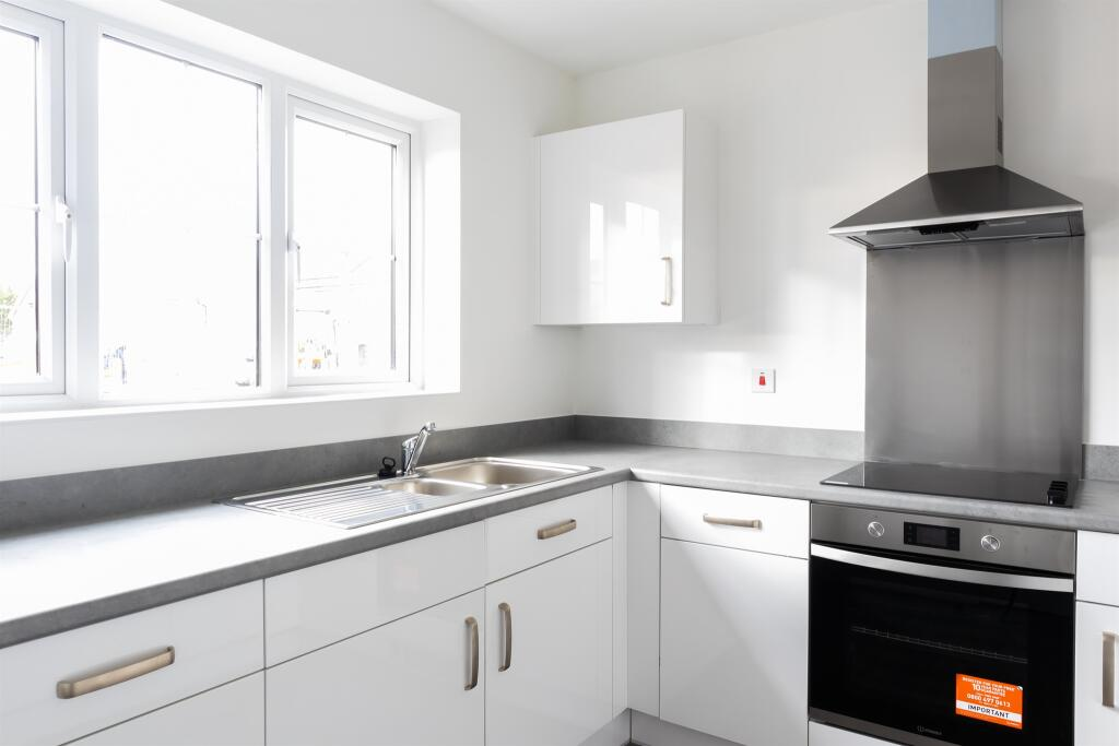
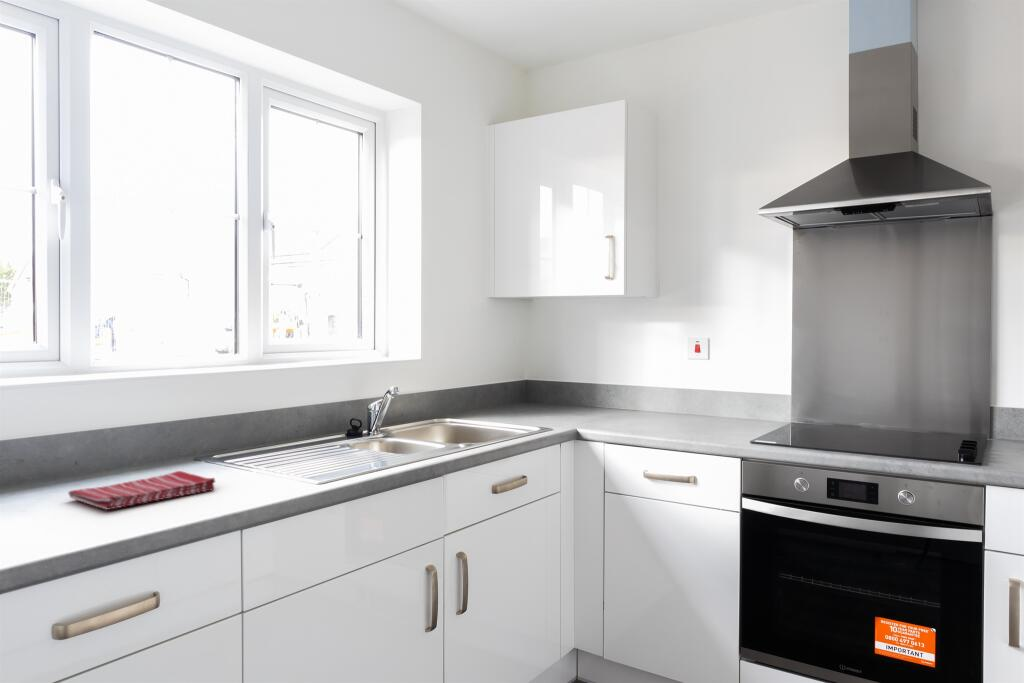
+ dish towel (145, 488)
